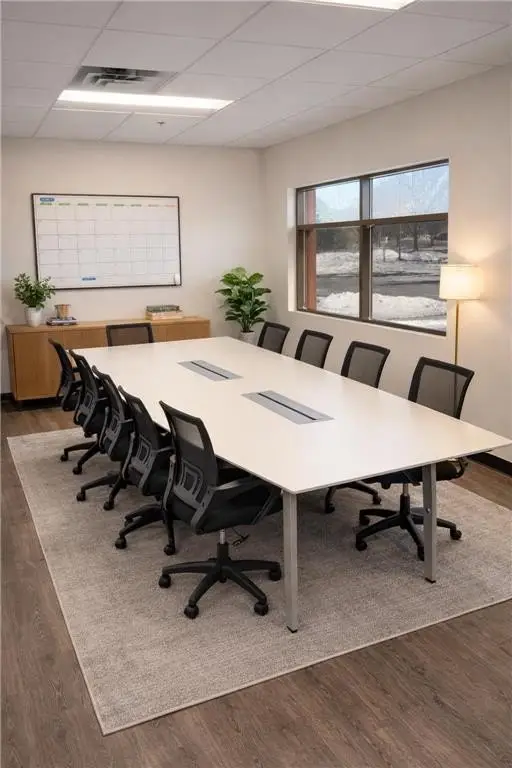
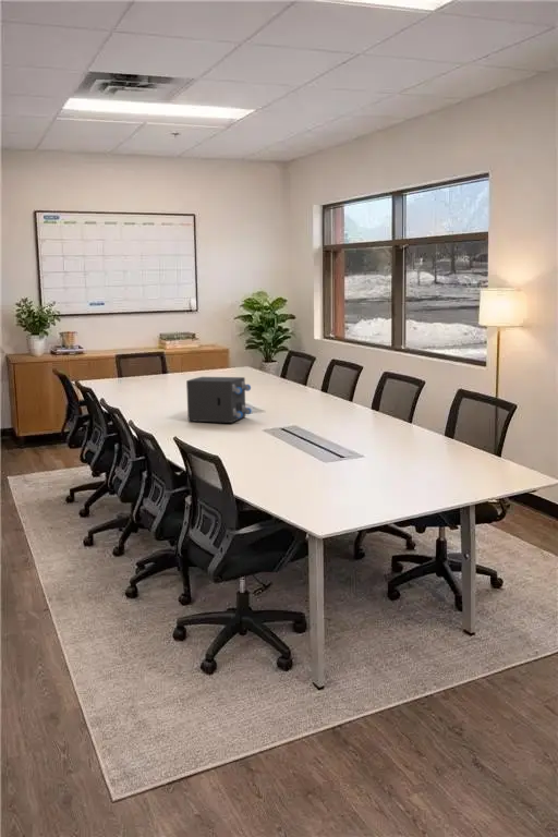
+ speaker (219, 399)
